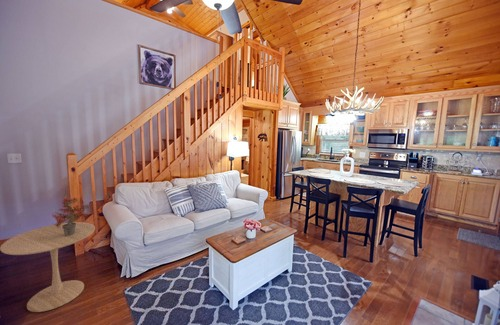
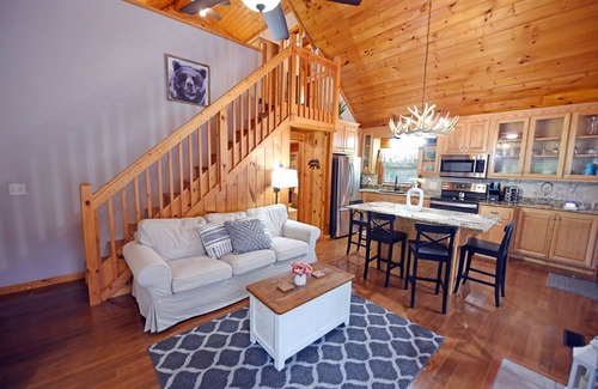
- potted plant (68, 211)
- side table (55, 265)
